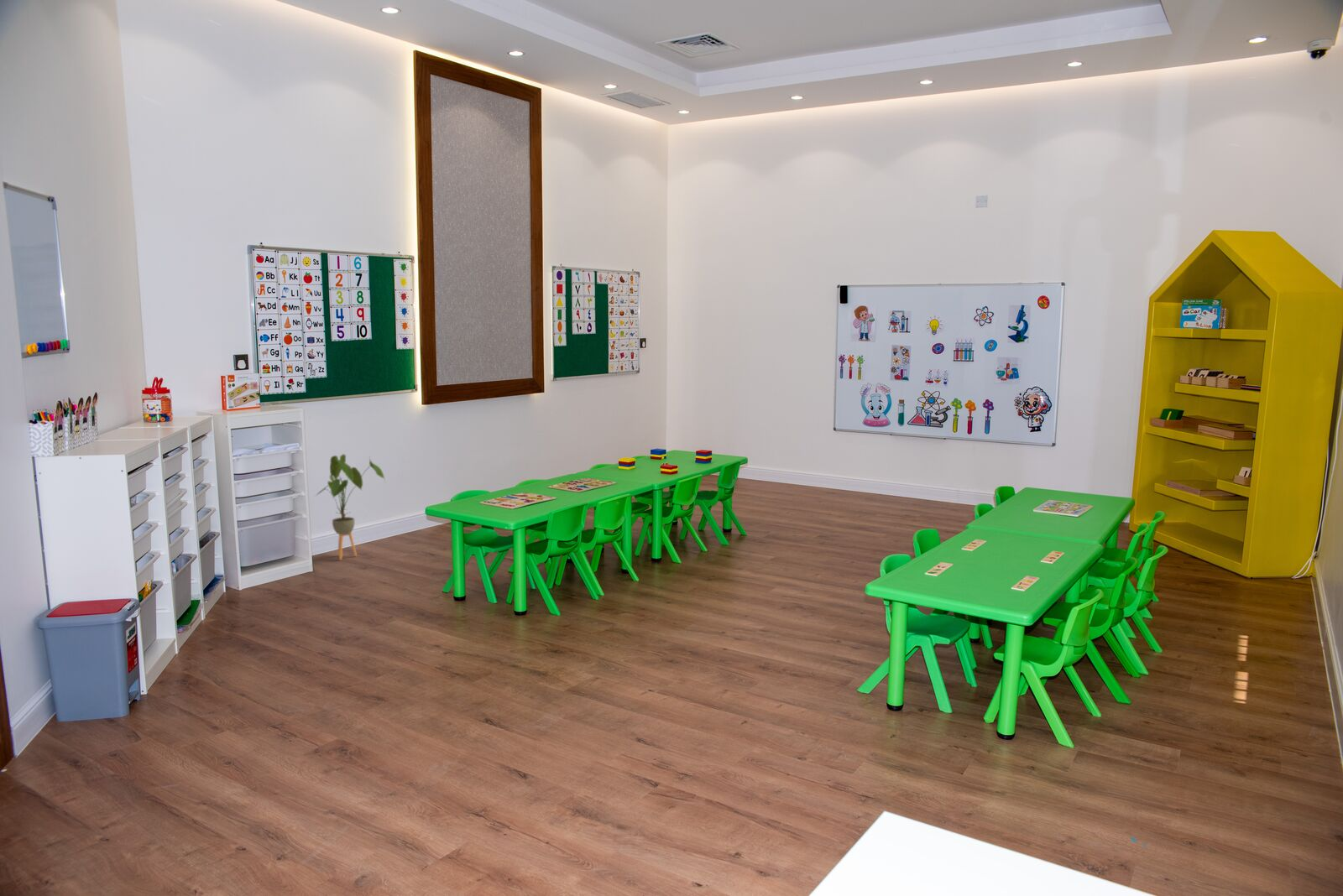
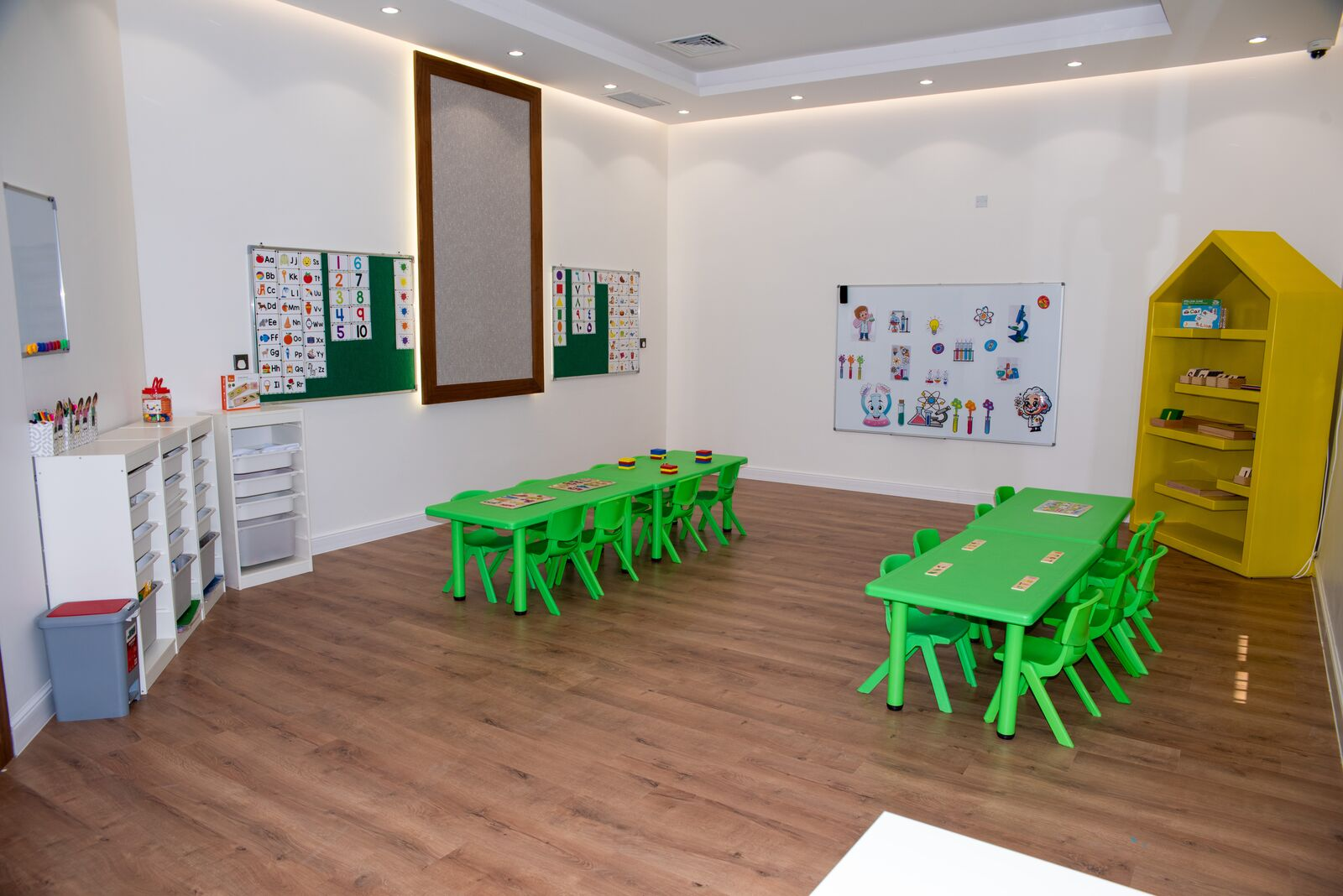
- house plant (345, 505)
